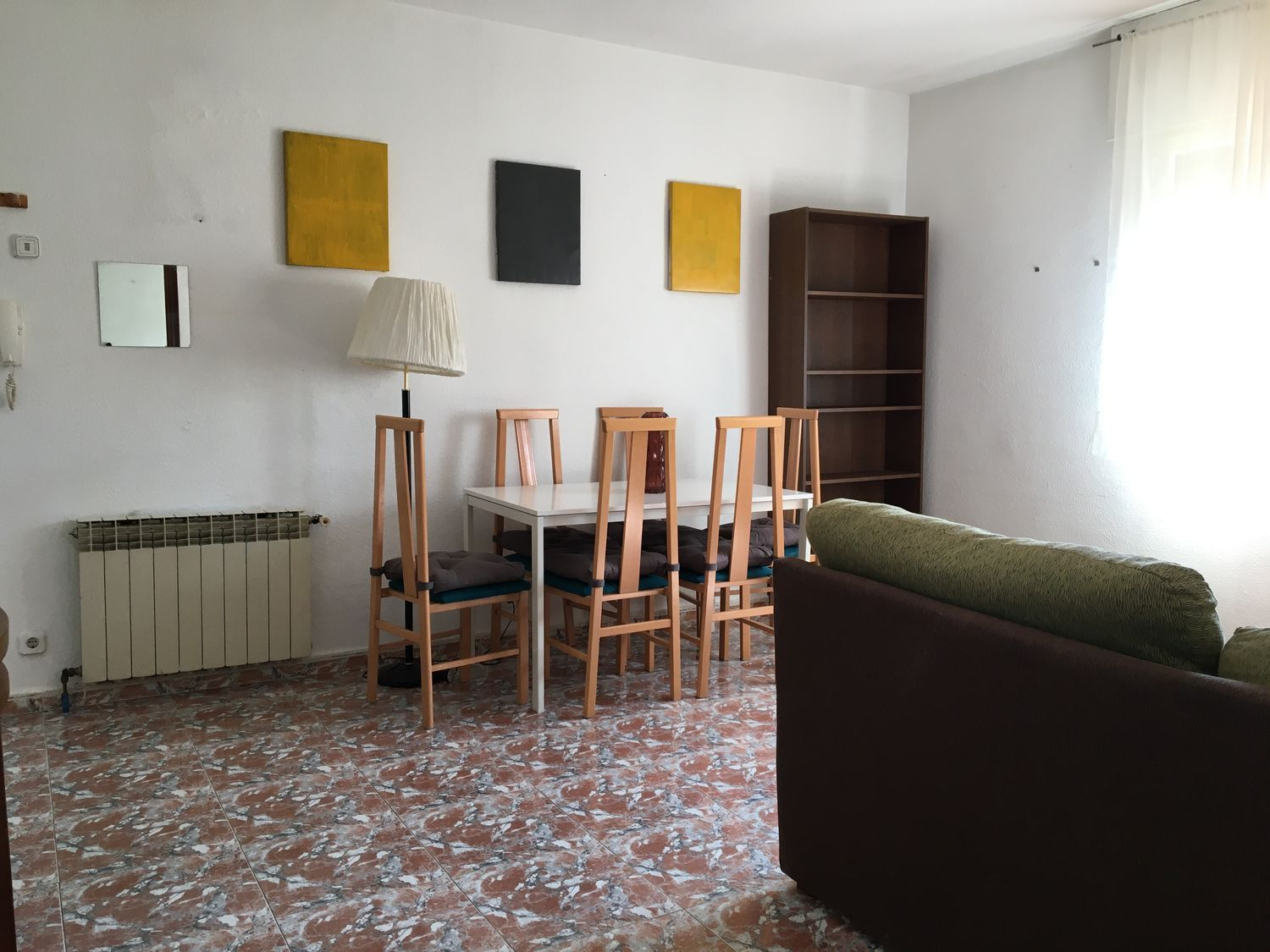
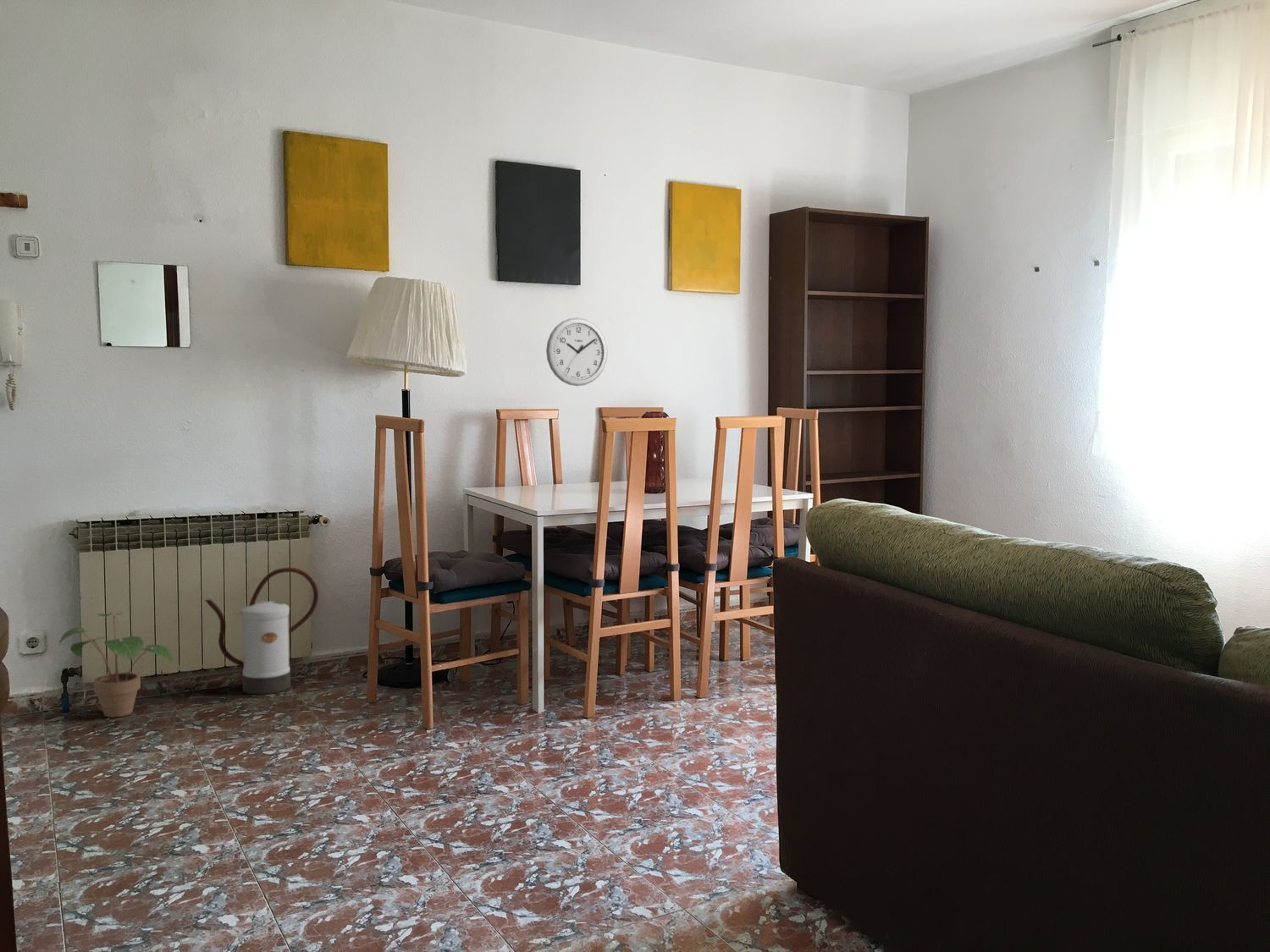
+ potted plant (117, 664)
+ watering can (263, 629)
+ wall clock (577, 351)
